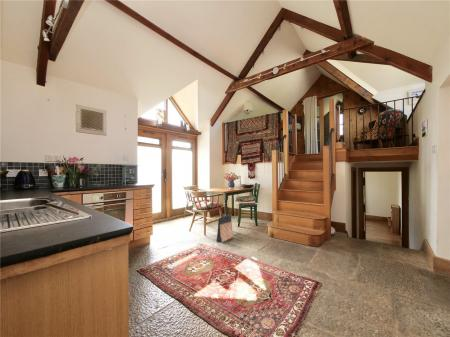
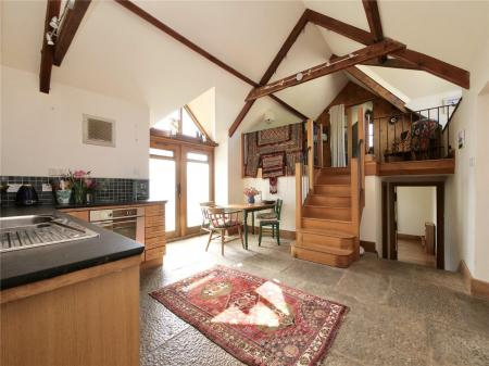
- bag (225, 226)
